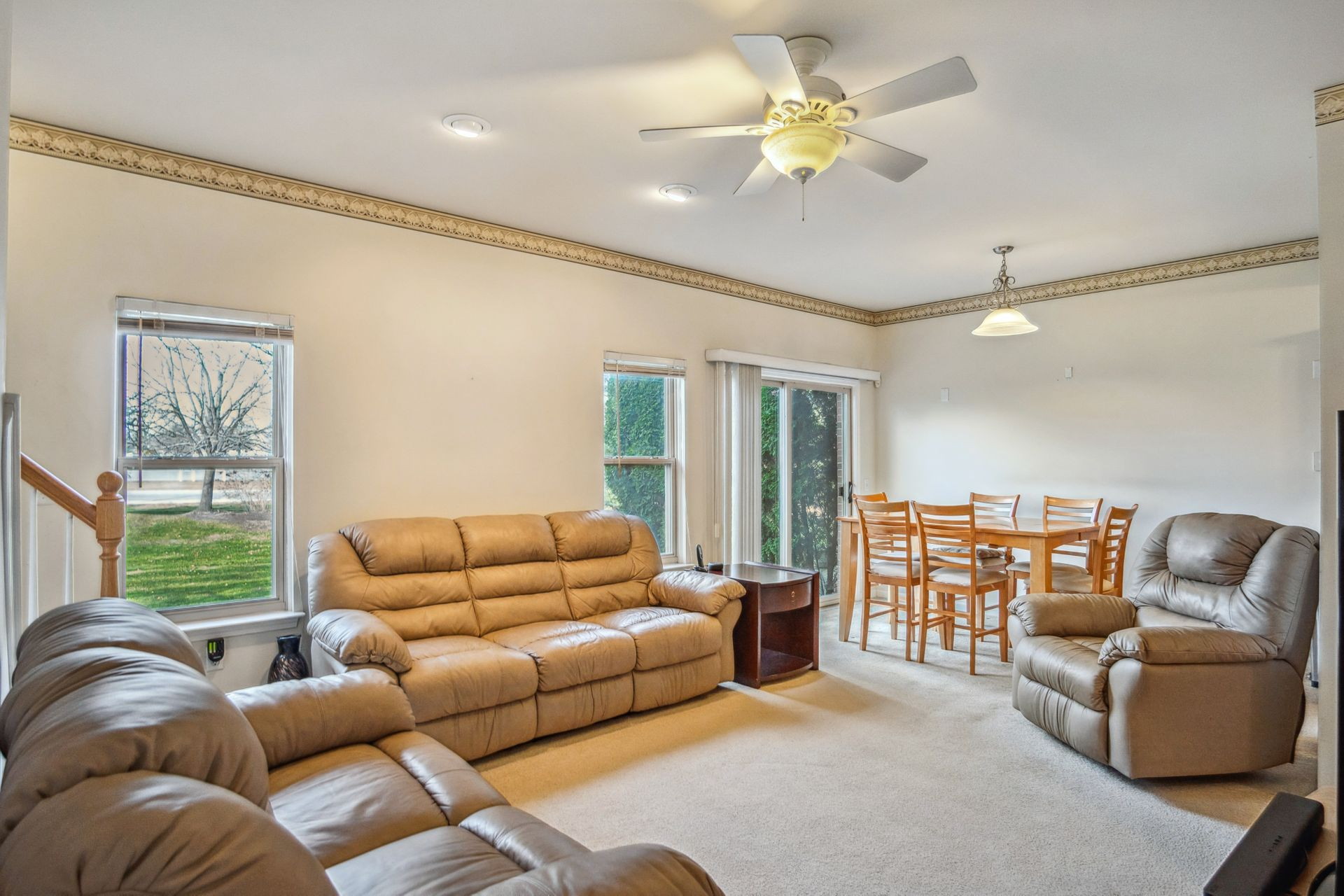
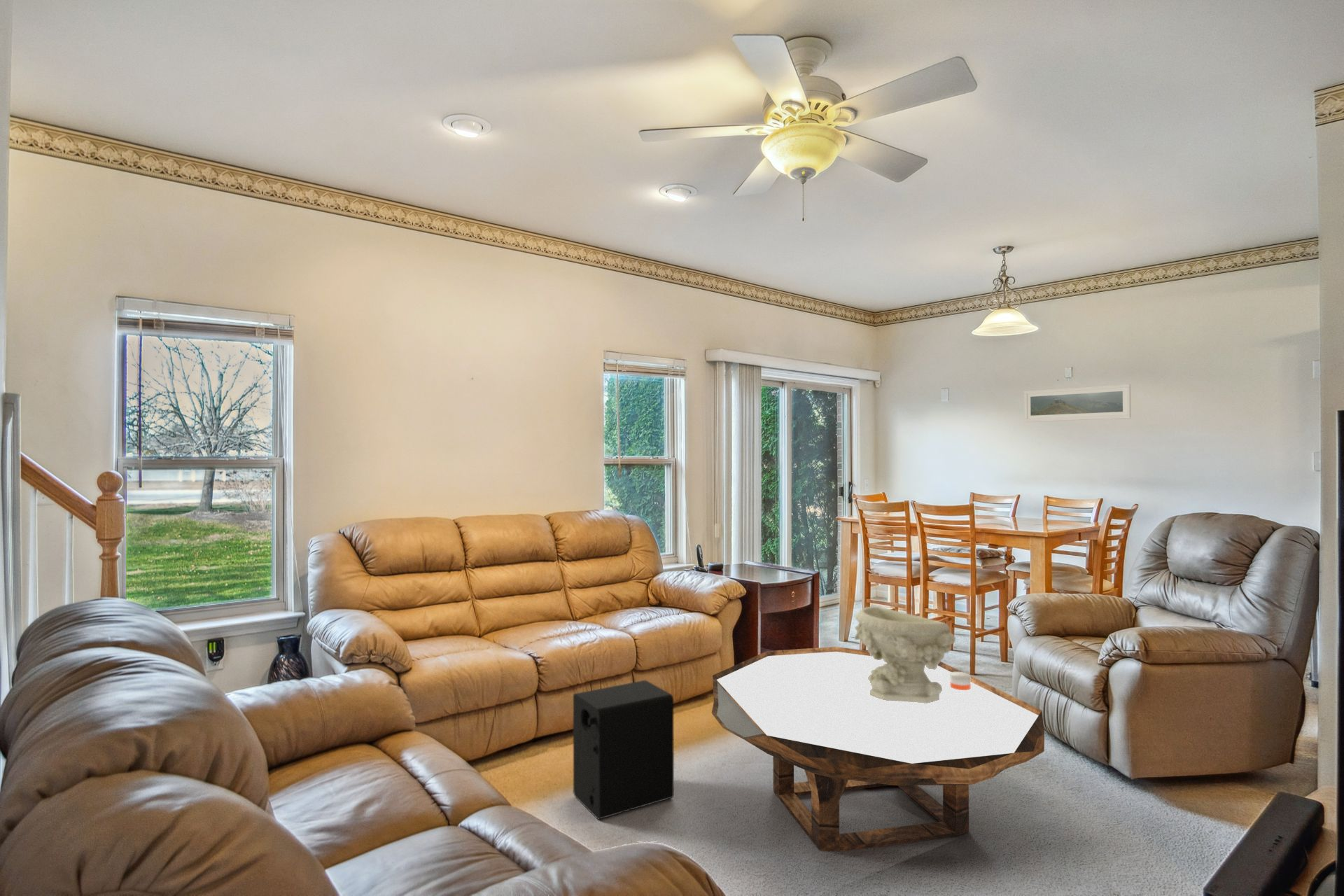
+ candle (960, 673)
+ speaker (621, 746)
+ decorative bowl (893, 652)
+ coffee table (864, 750)
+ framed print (1074, 404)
